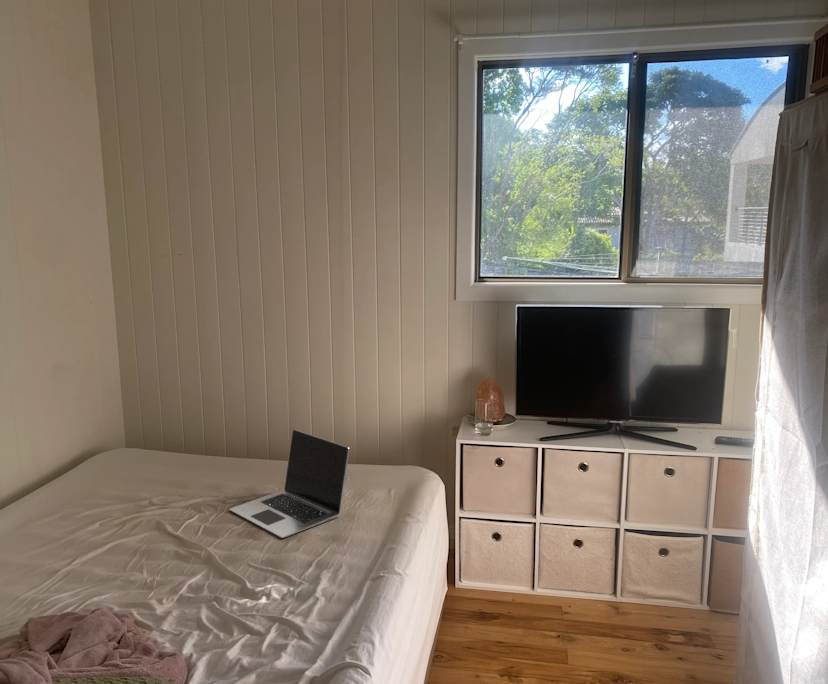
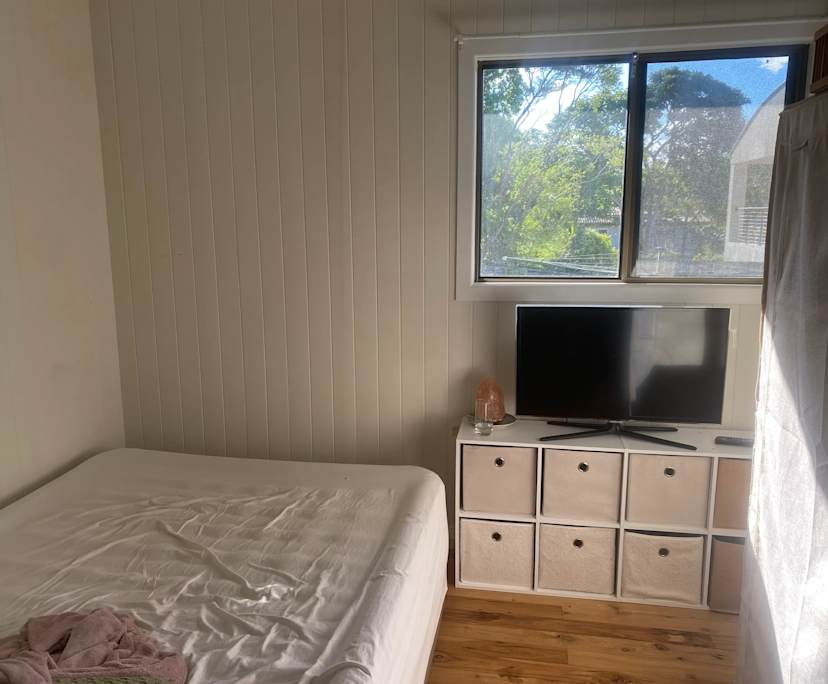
- laptop (288, 479)
